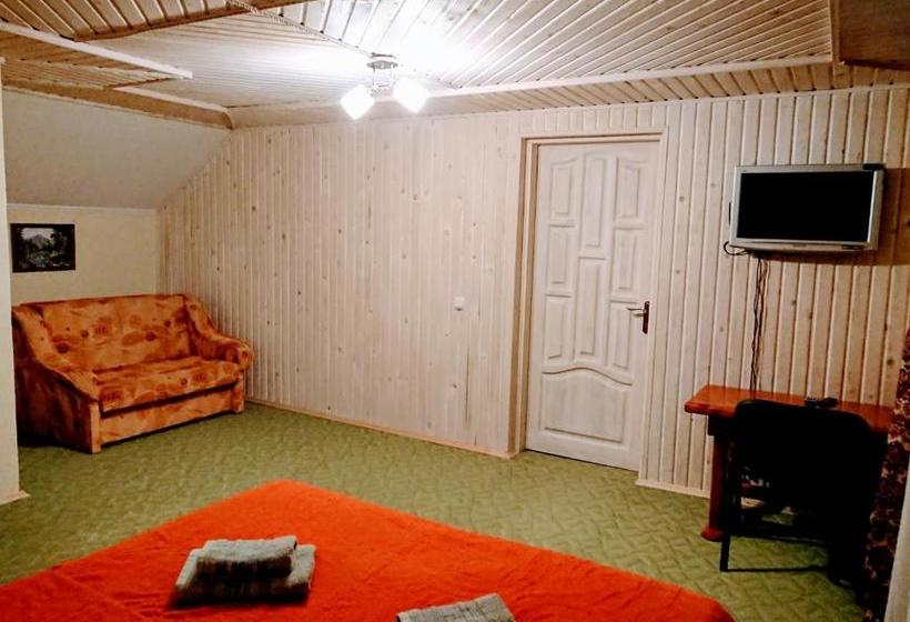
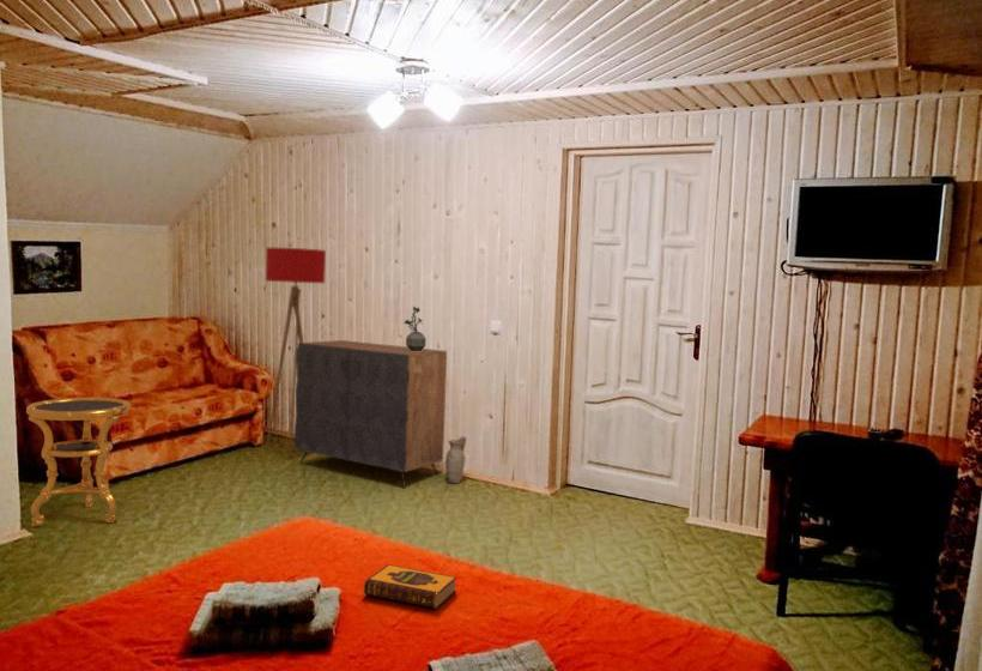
+ side table (81, 460)
+ dresser (369, 407)
+ ceramic jug (456, 459)
+ potted plant (414, 327)
+ floor lamp (295, 351)
+ hardback book (410, 586)
